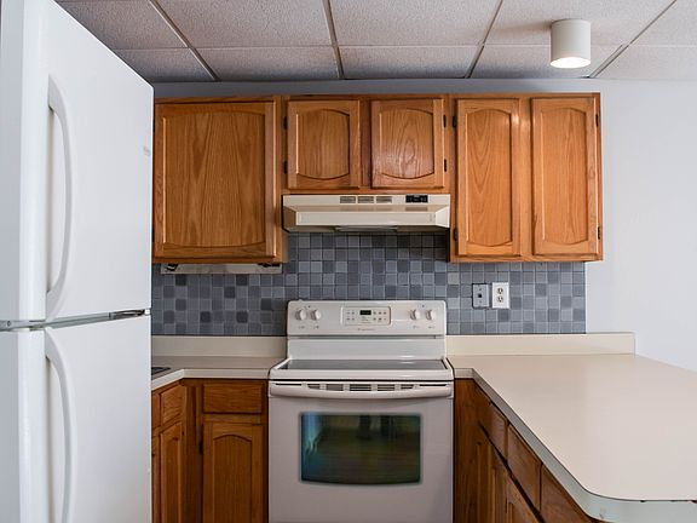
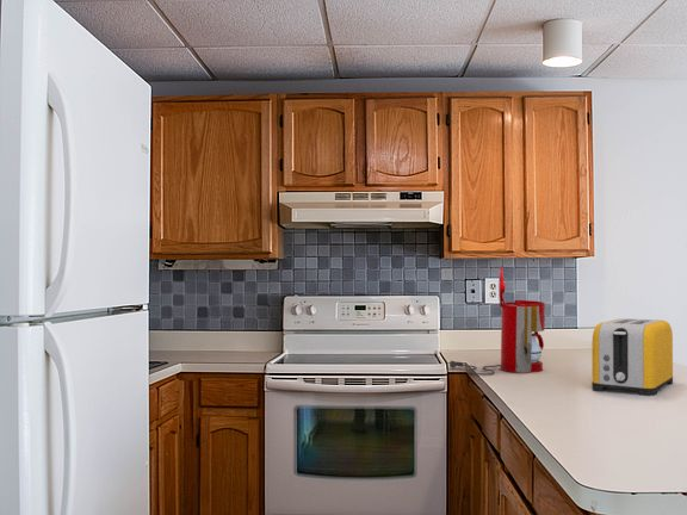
+ toaster (632, 353)
+ coffee maker (501, 318)
